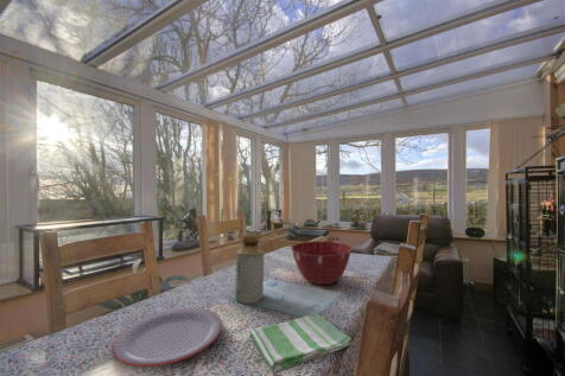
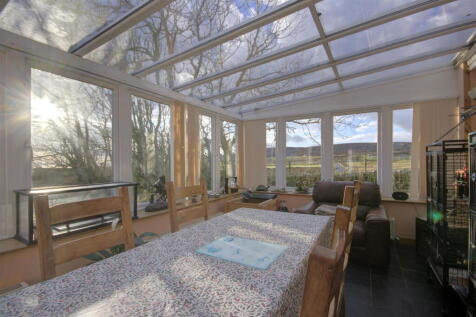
- bottle (249, 266)
- plate (171, 334)
- dish towel (298, 336)
- mixing bowl (320, 262)
